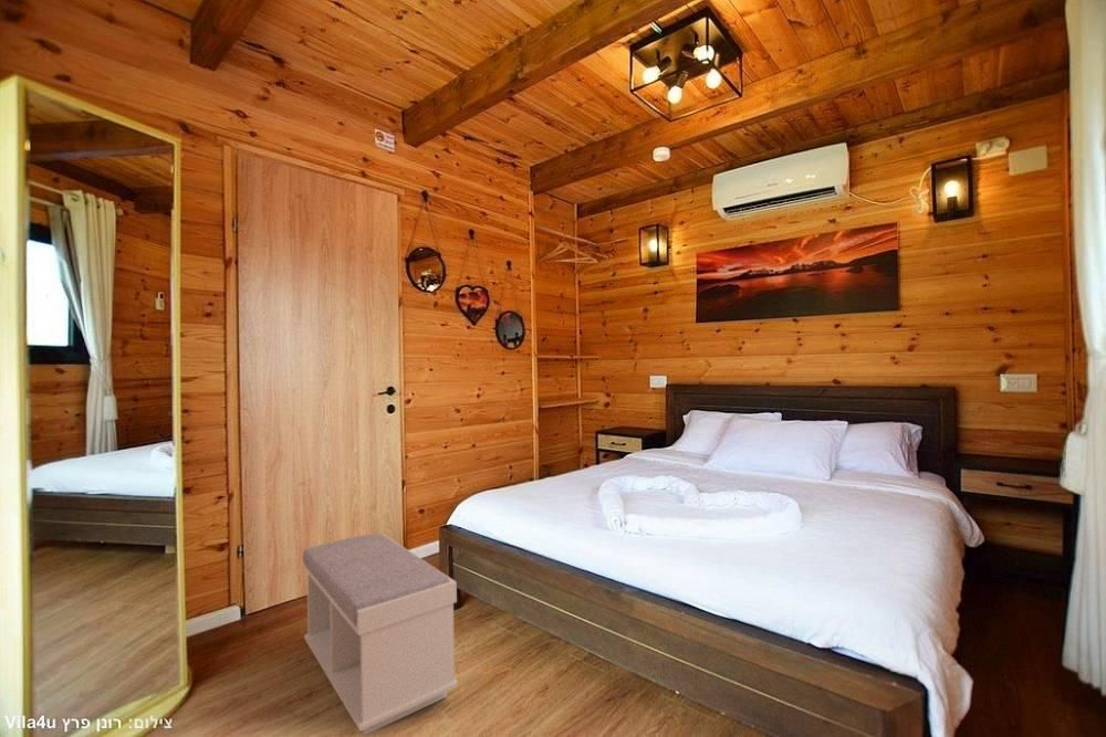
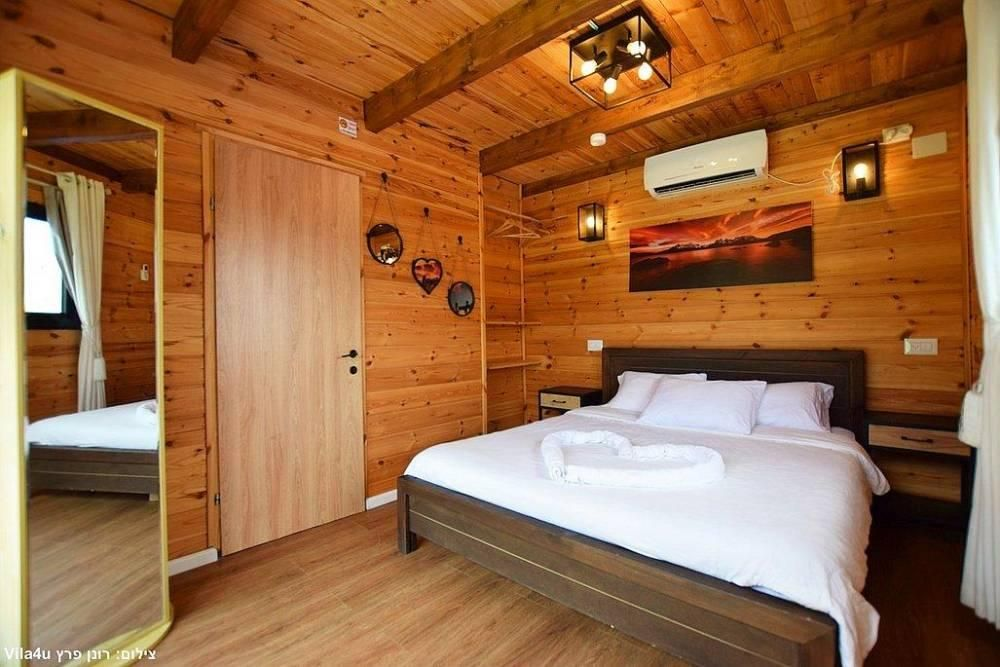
- bench (372, 615)
